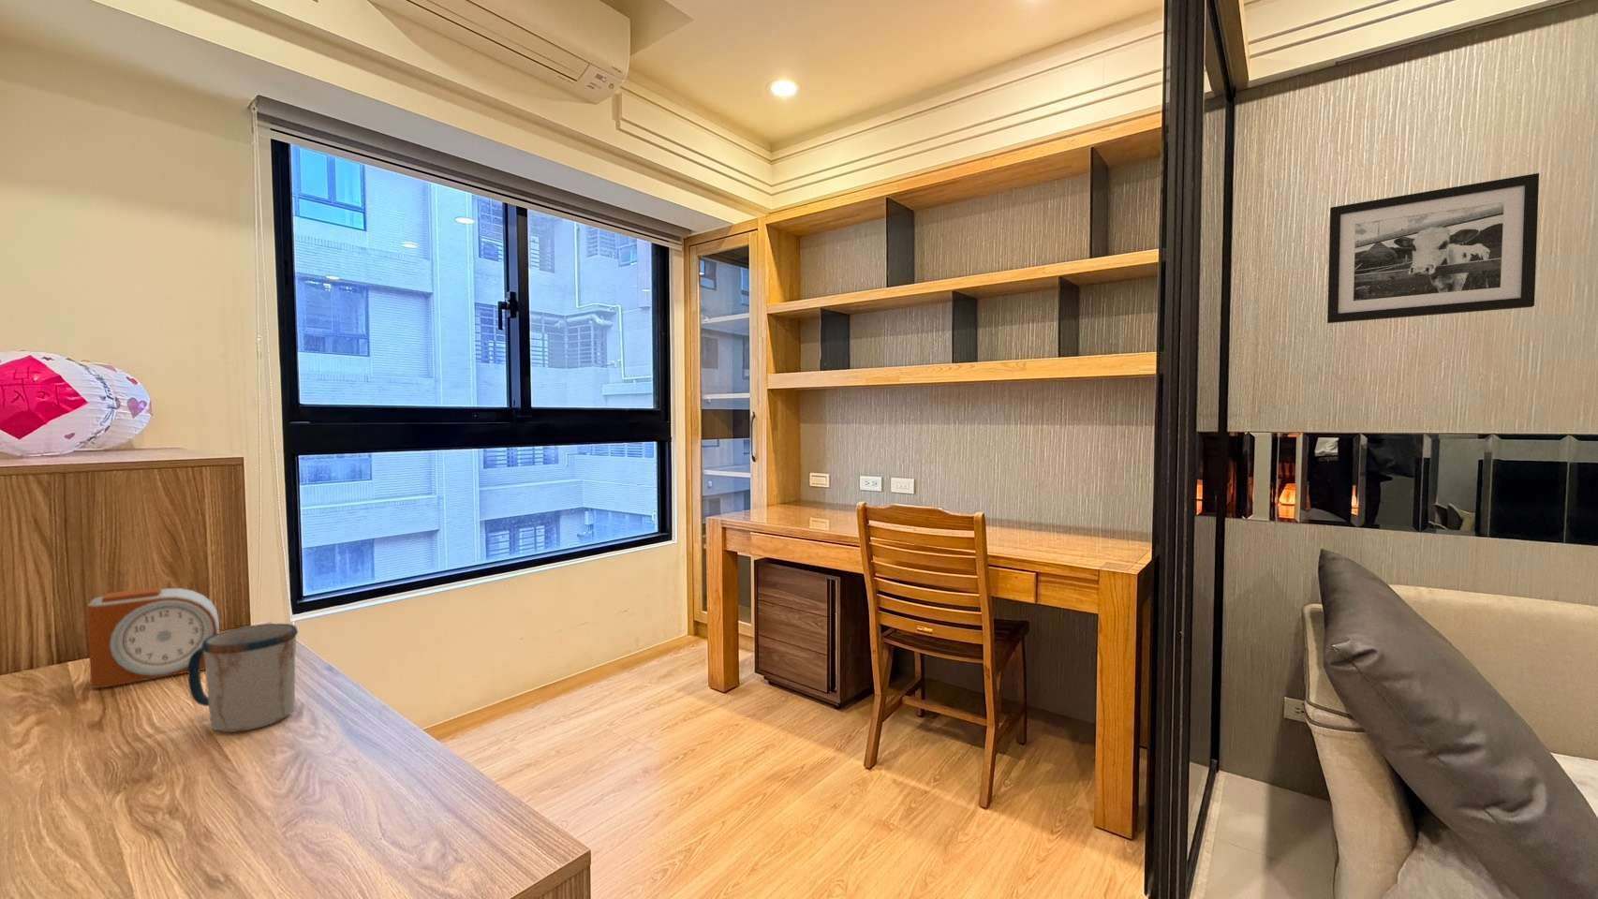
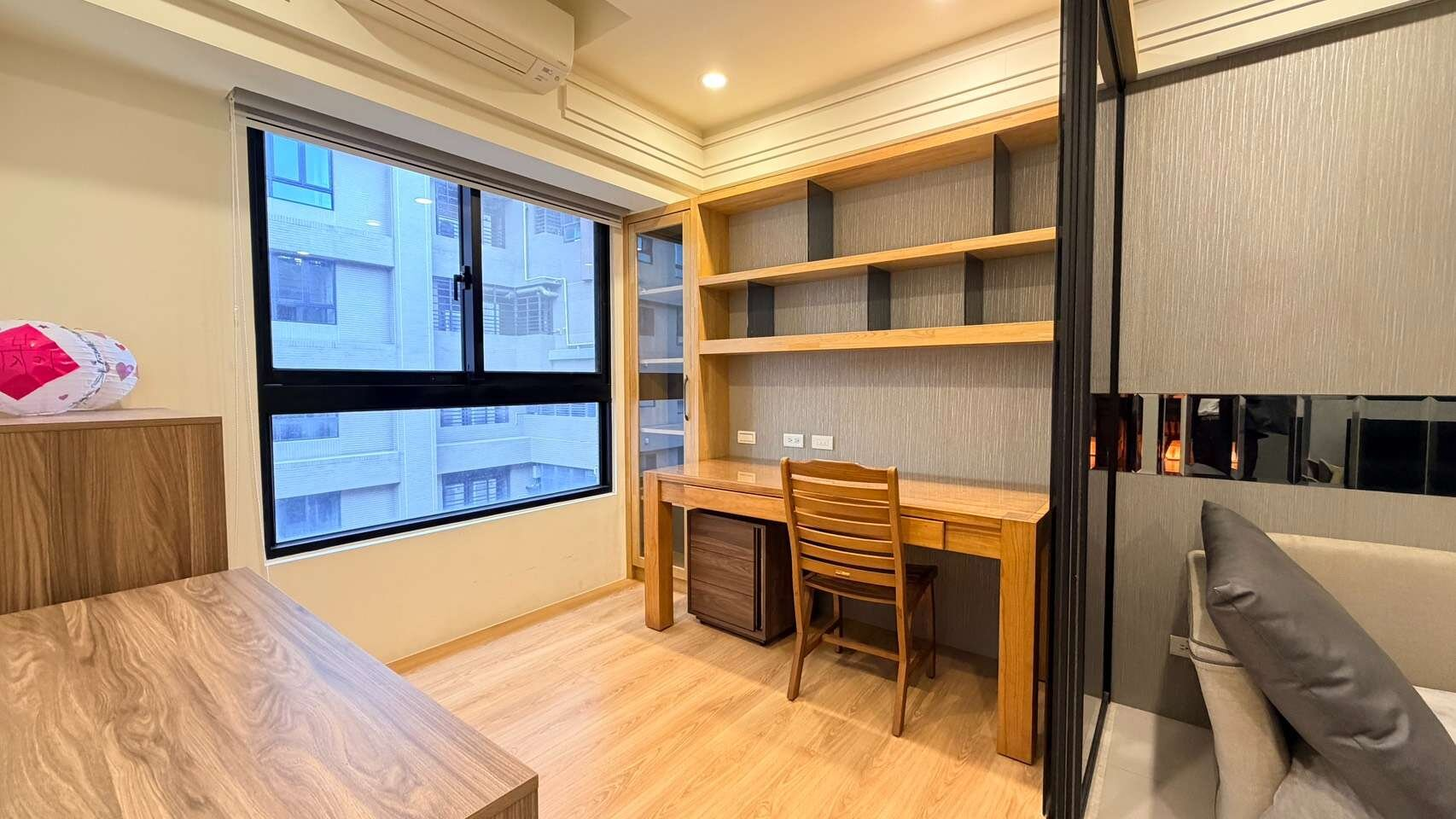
- mug (246, 675)
- alarm clock (157, 630)
- picture frame (1425, 254)
